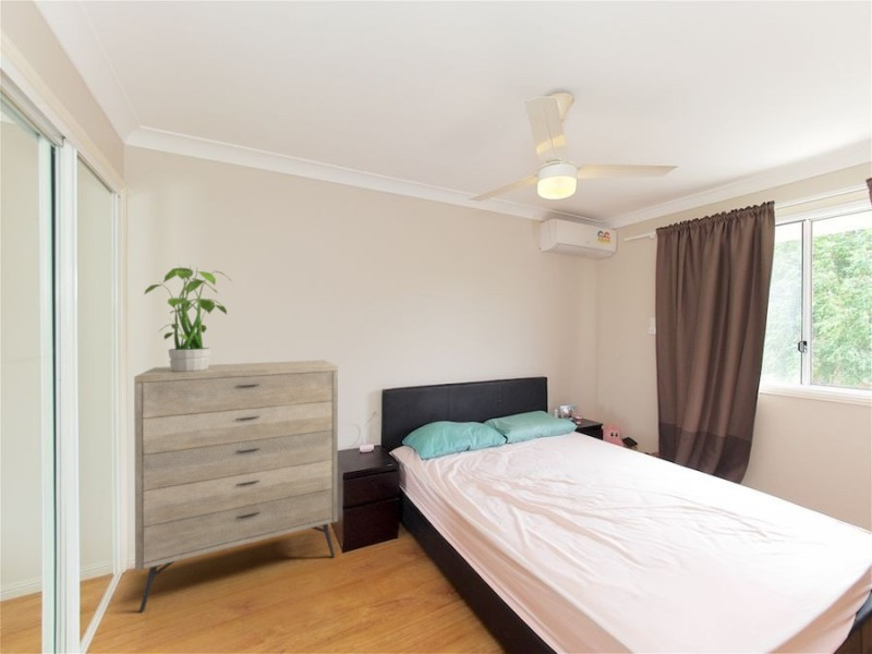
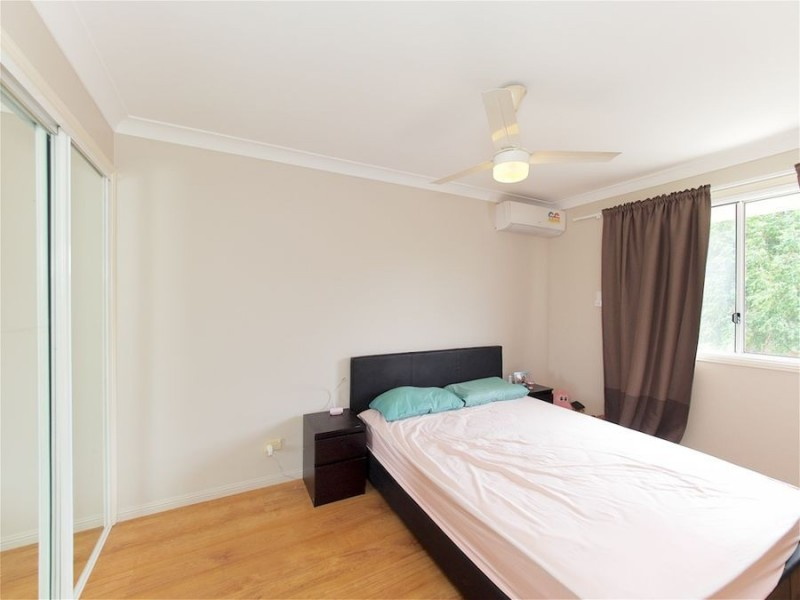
- potted plant (197, 317)
- dresser (247, 463)
